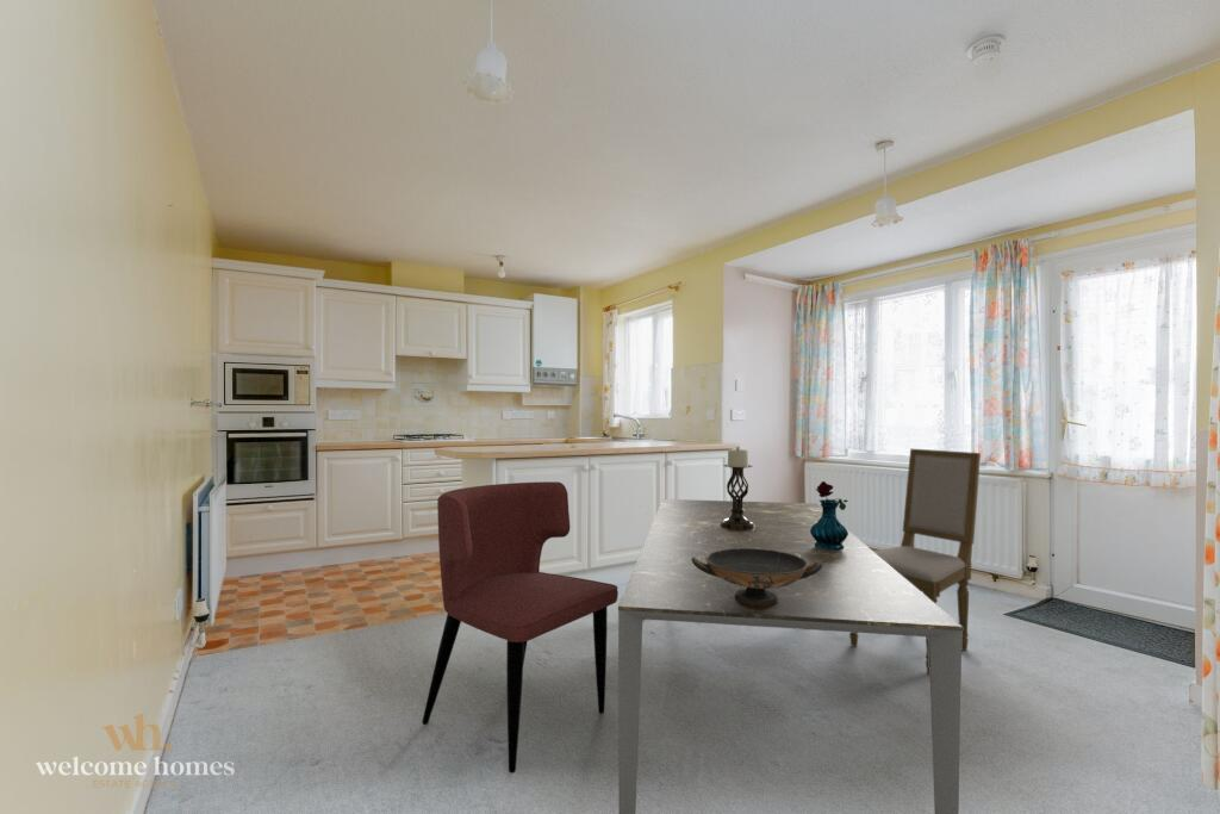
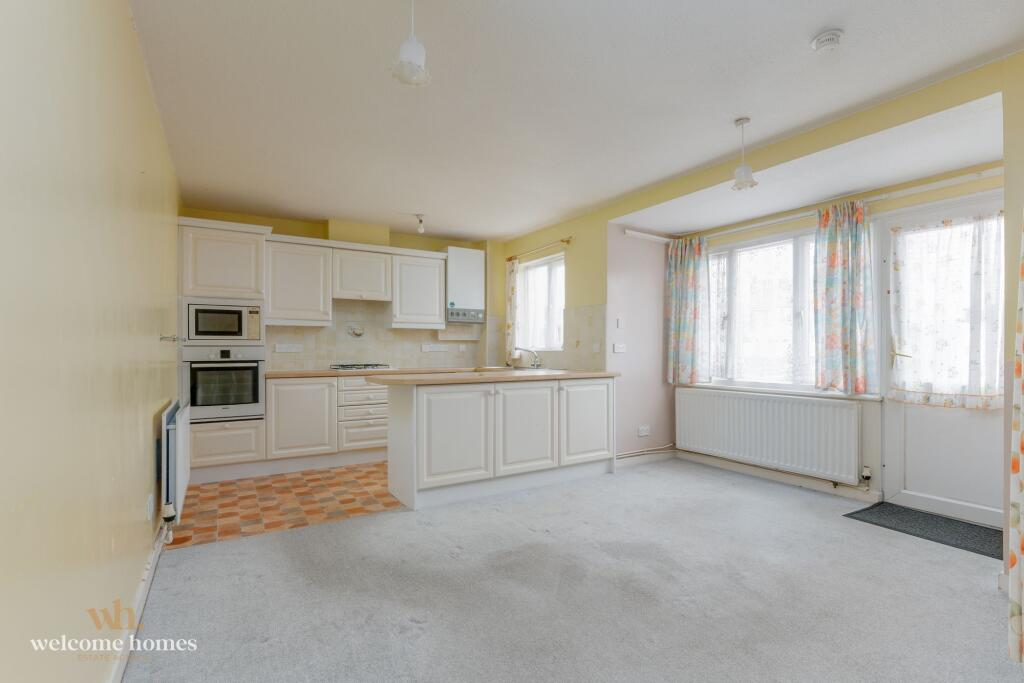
- dining chair (916, 549)
- decorative bowl (755, 577)
- candle holder (739, 486)
- vase (830, 514)
- dining chair (521, 605)
- dining table (751, 615)
